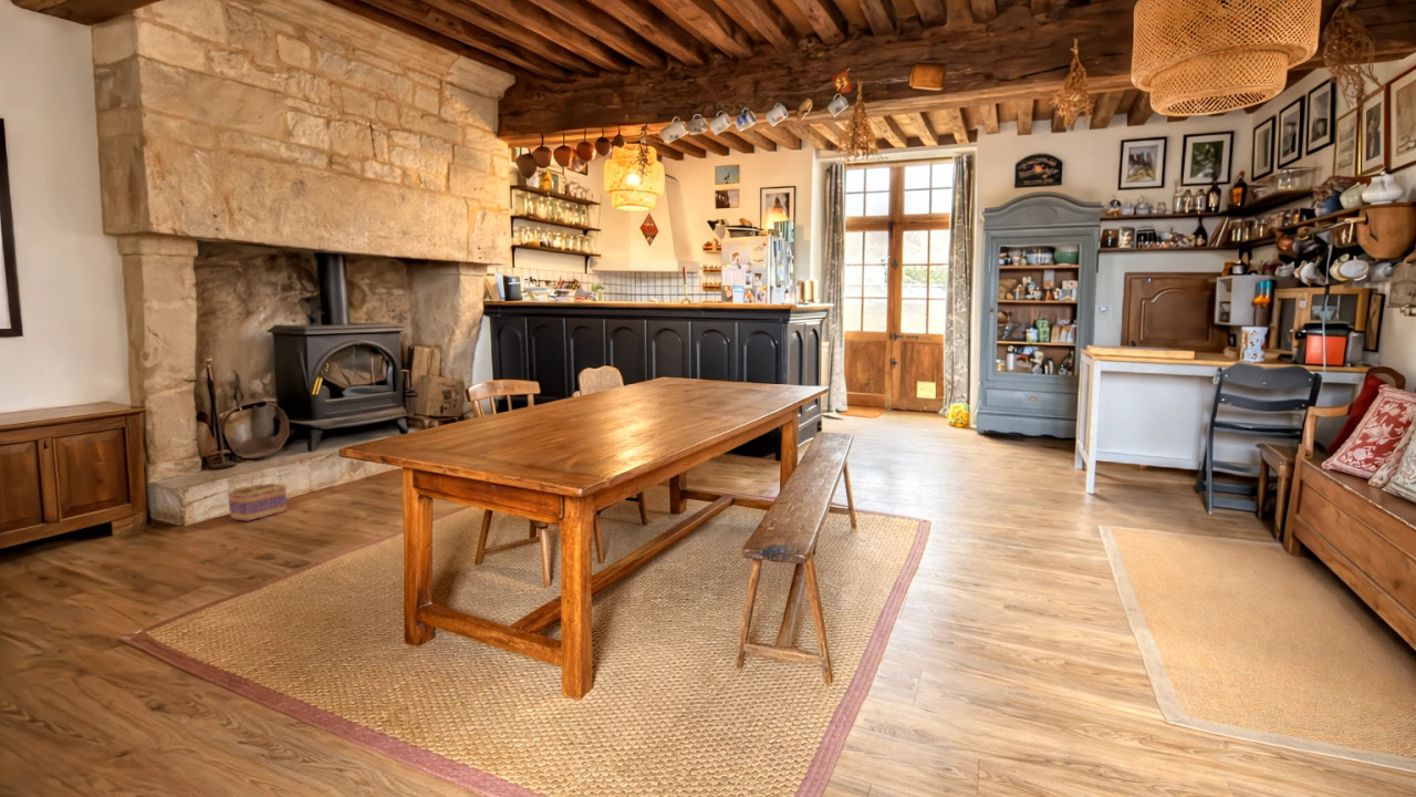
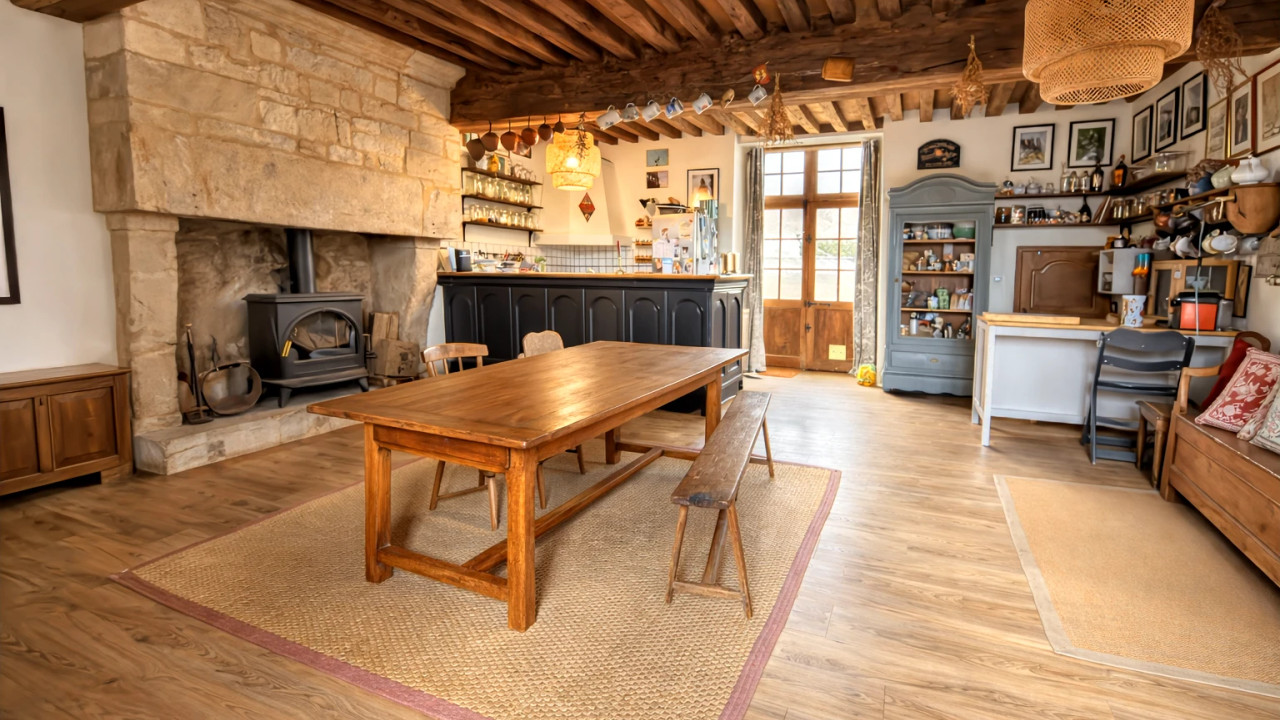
- basket (258, 488)
